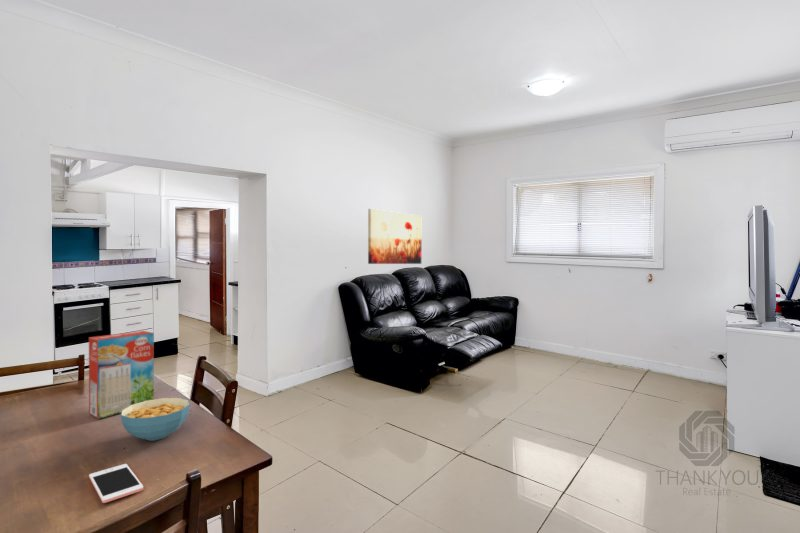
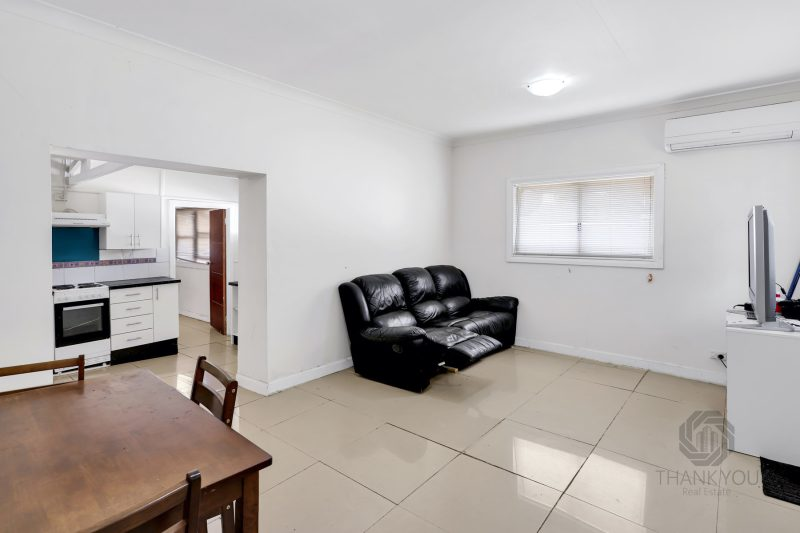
- wall art (396, 238)
- cereal box (122, 371)
- cereal bowl (156, 422)
- cell phone (115, 481)
